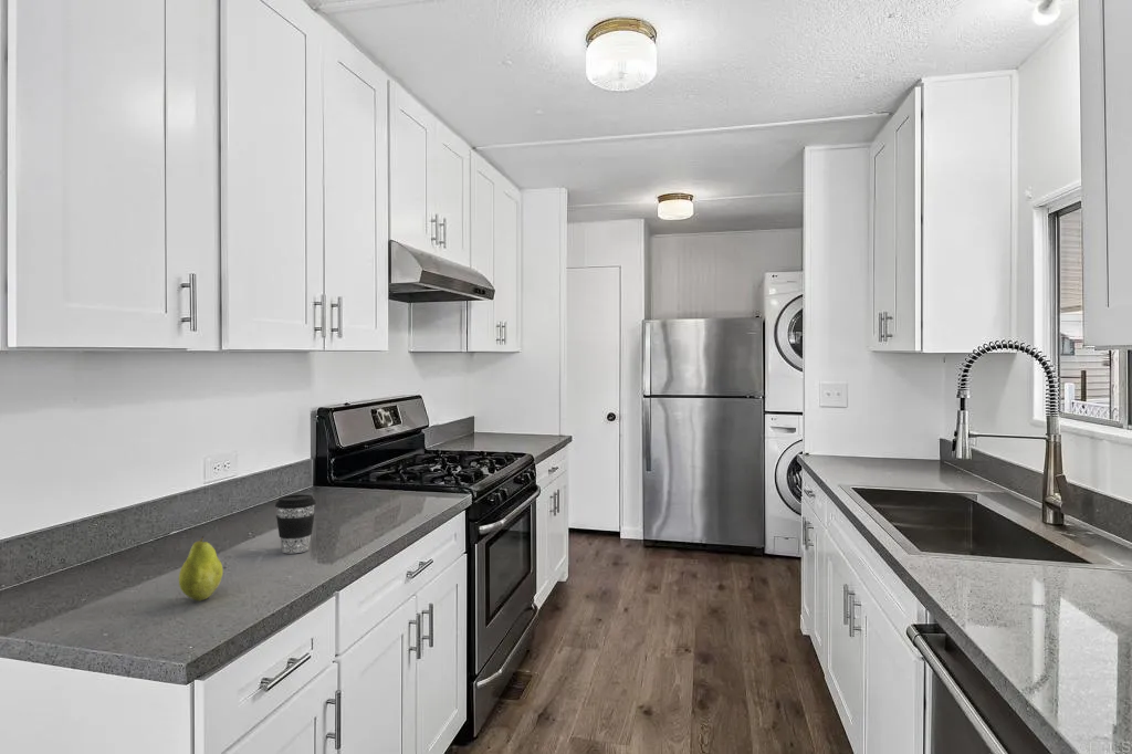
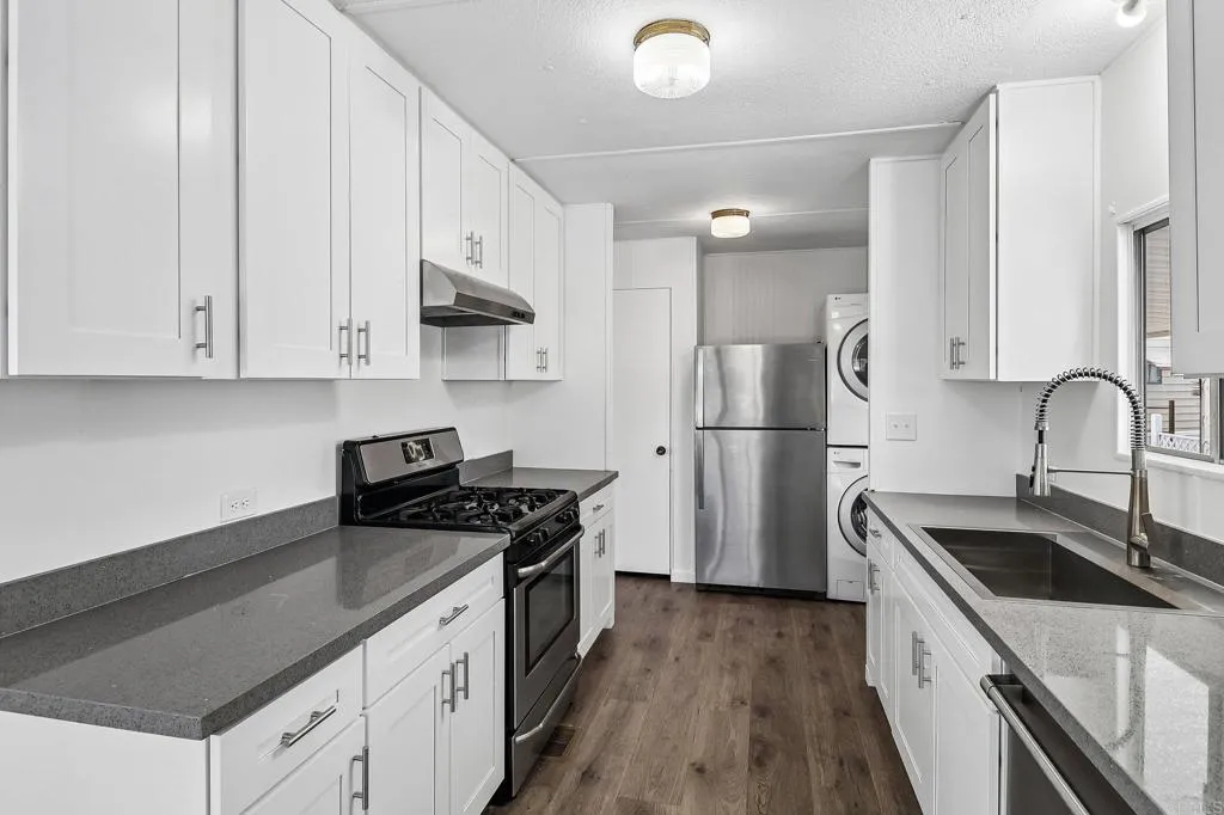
- coffee cup (295, 523)
- fruit (201, 568)
